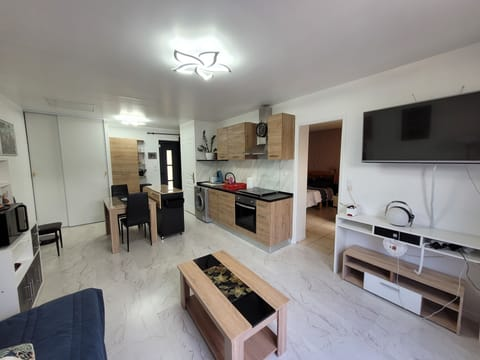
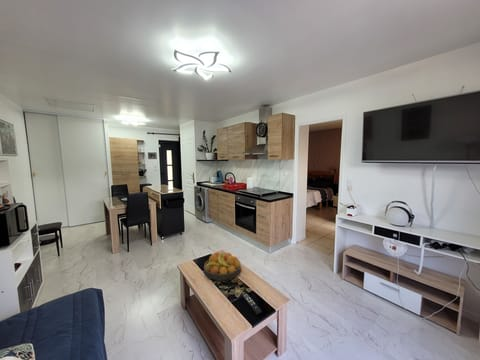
+ fruit bowl (222, 261)
+ remote control (250, 302)
